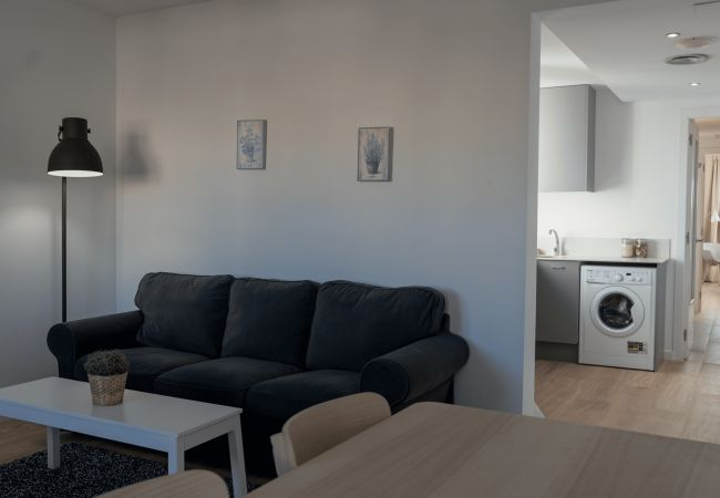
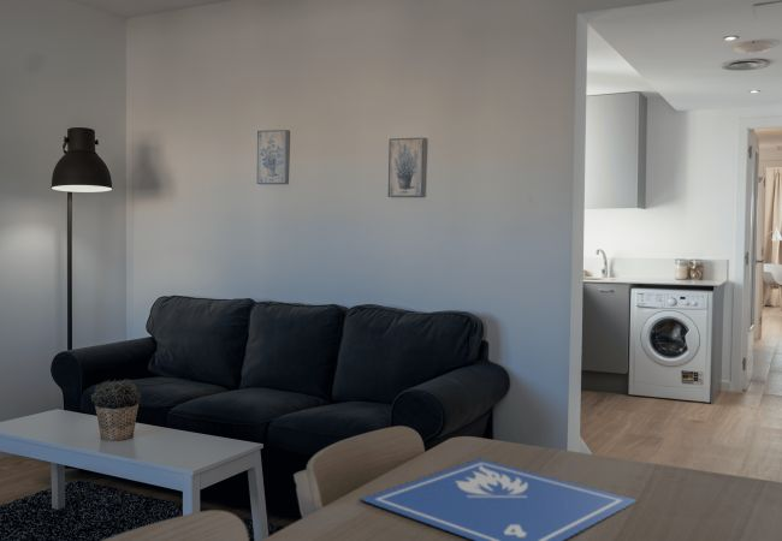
+ placemat (499, 499)
